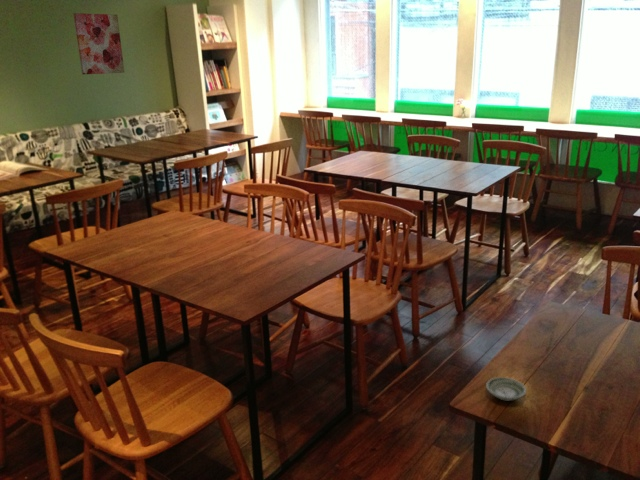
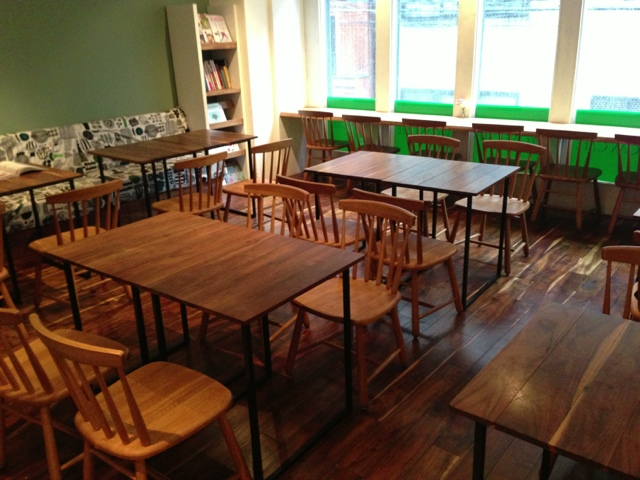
- wall art (99, 44)
- saucer (505, 391)
